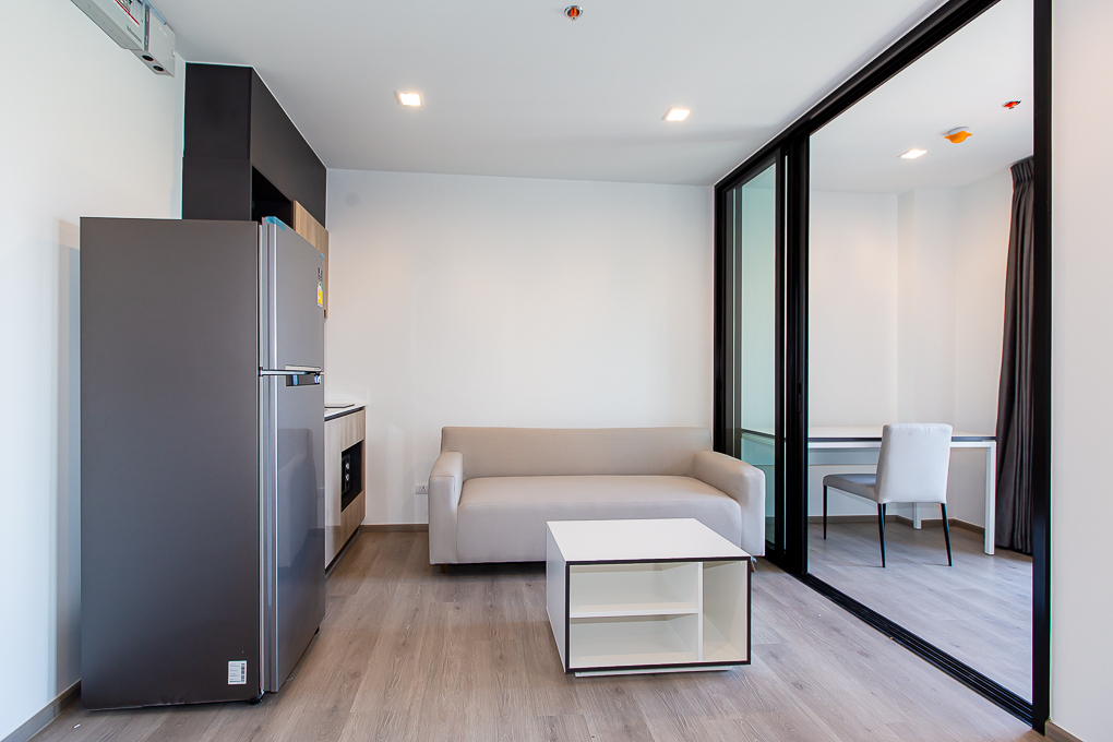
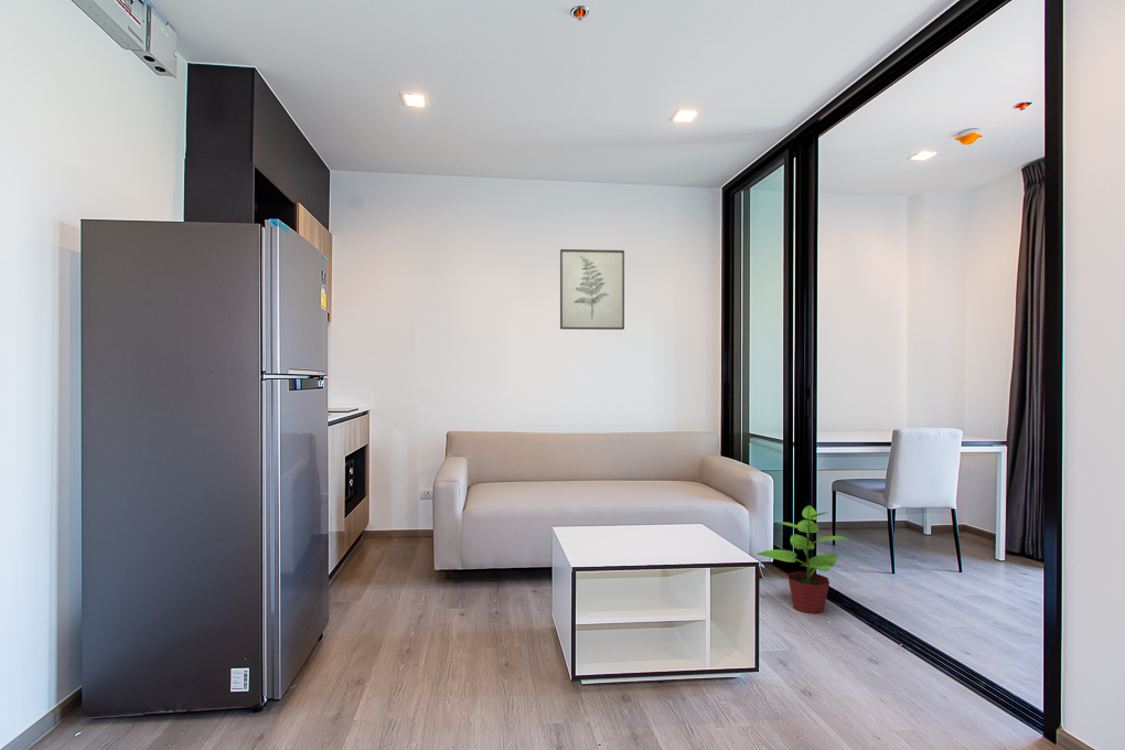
+ potted plant (807, 556)
+ wall art (591, 289)
